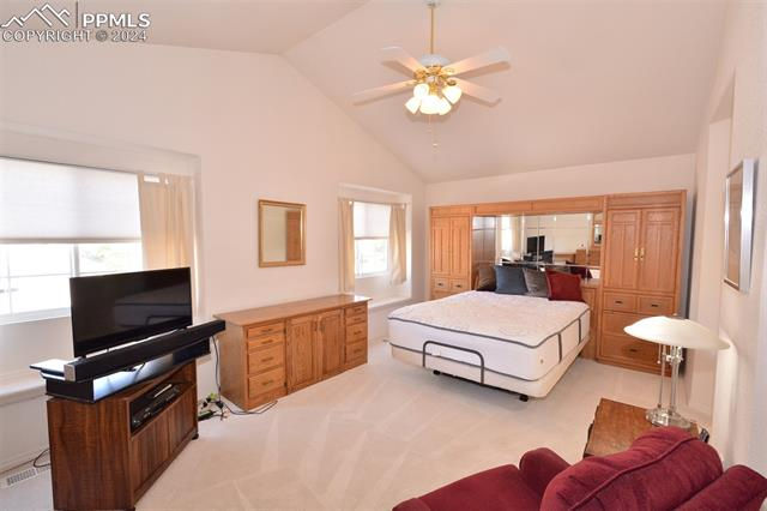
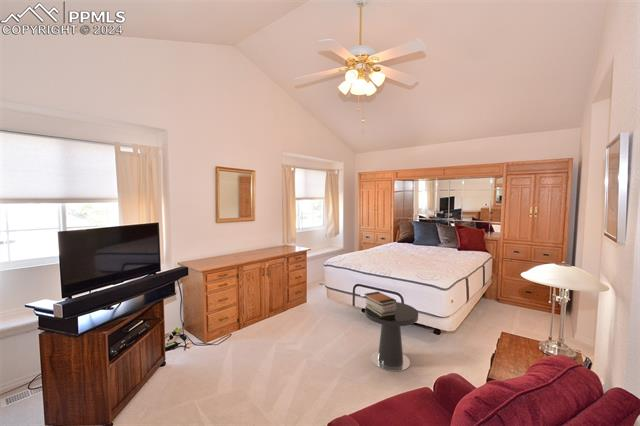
+ book stack (380, 303)
+ side table (390, 335)
